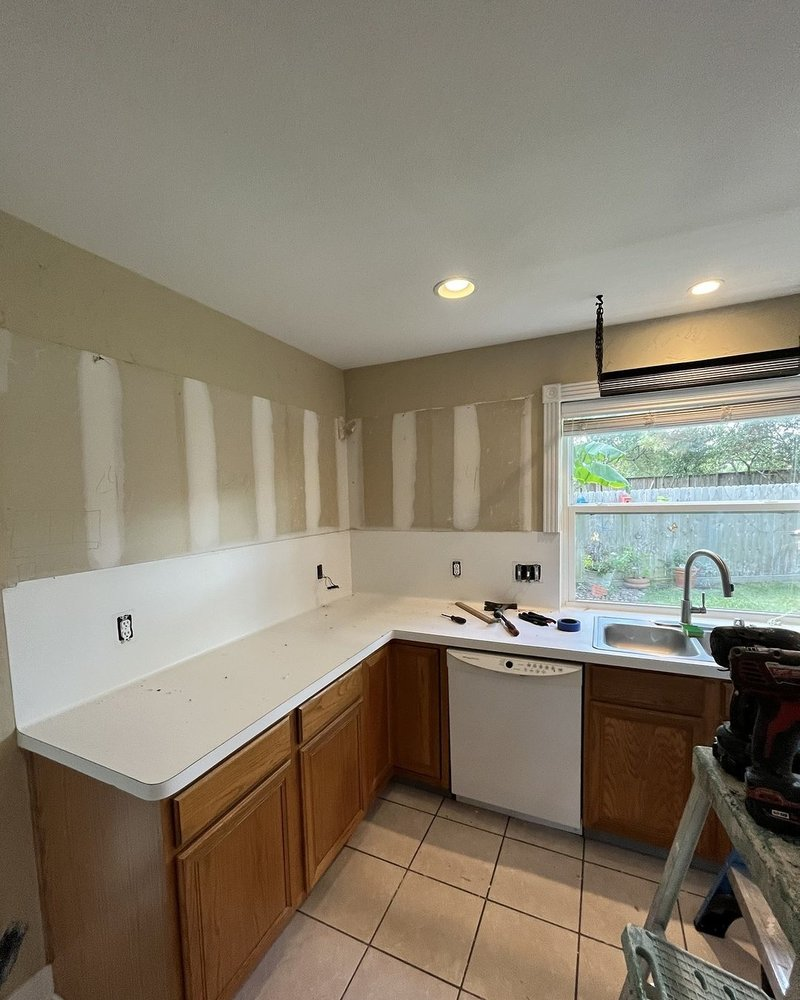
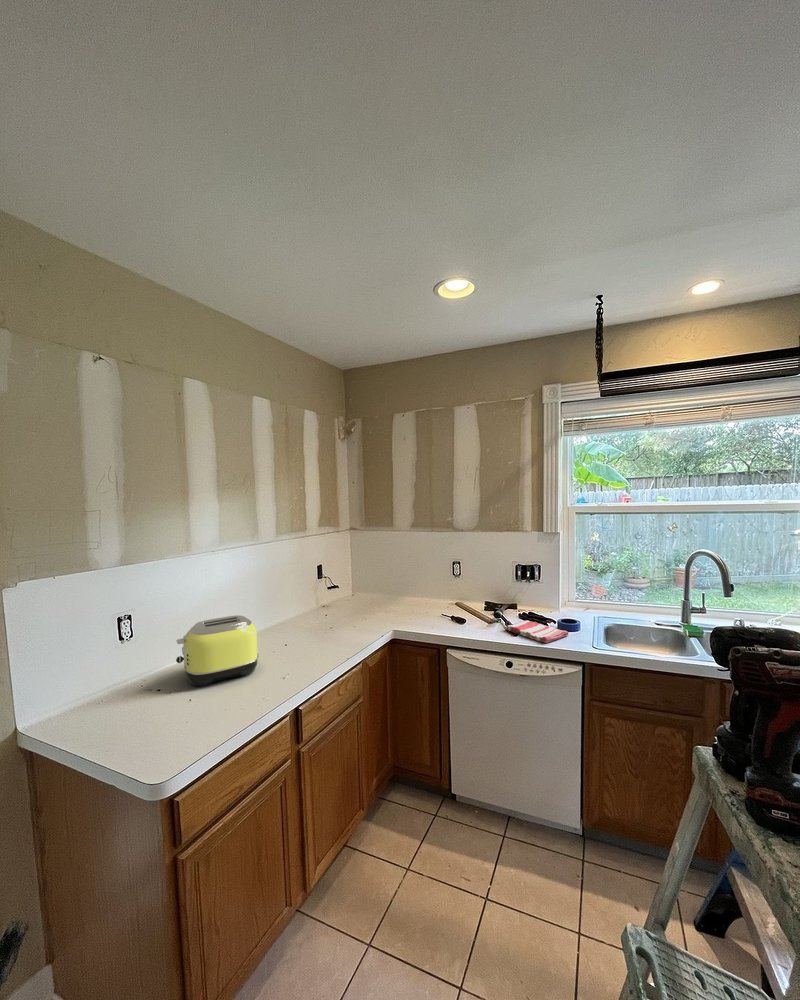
+ toaster (218, 648)
+ dish towel (536, 630)
